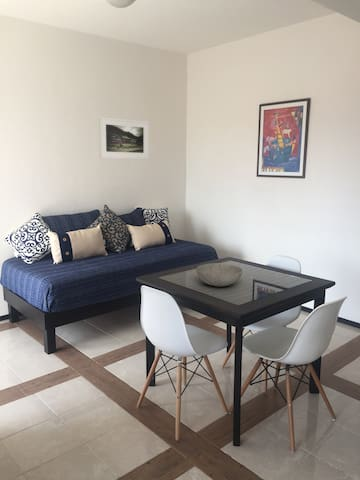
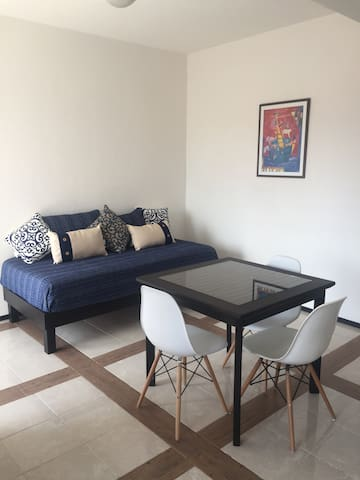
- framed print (125, 139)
- bowl (218, 276)
